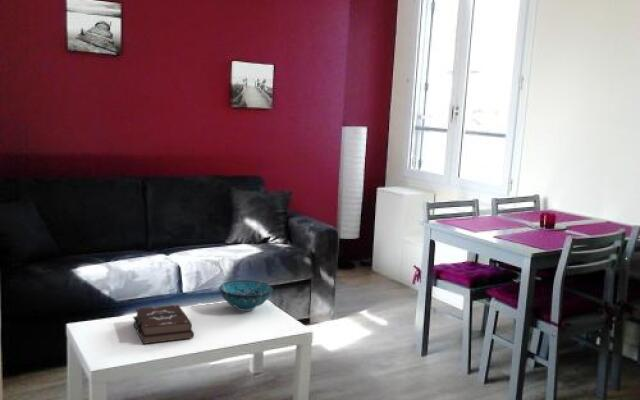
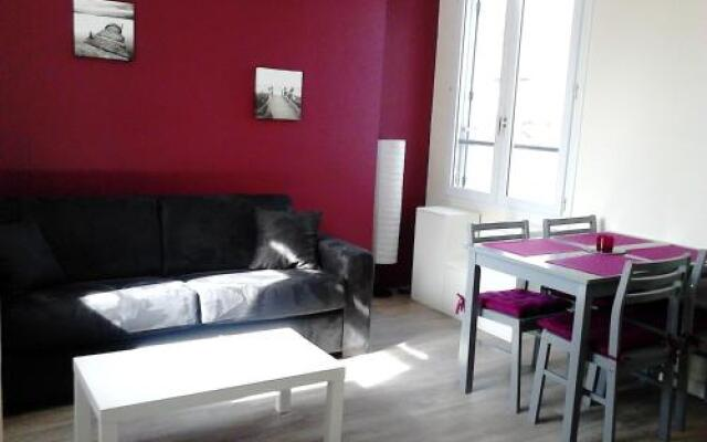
- decorative bowl (245, 297)
- hardback book (162, 322)
